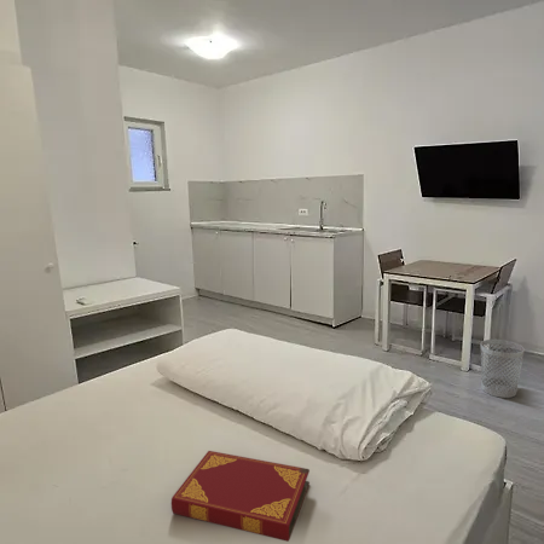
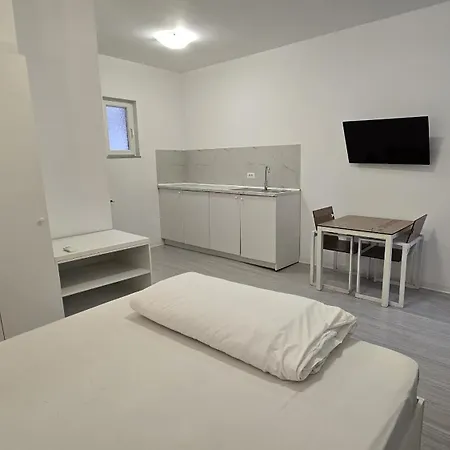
- hardback book (243, 490)
- wastebasket (499, 368)
